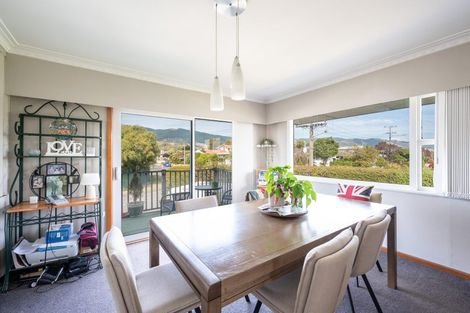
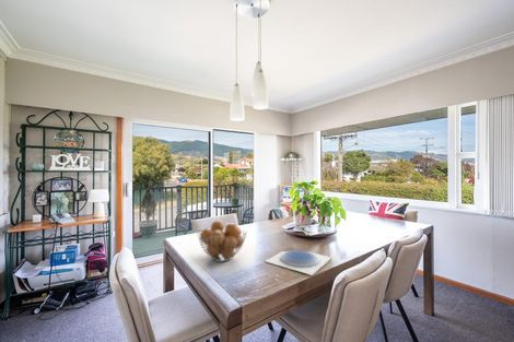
+ fruit basket (222, 239)
+ plate (299, 257)
